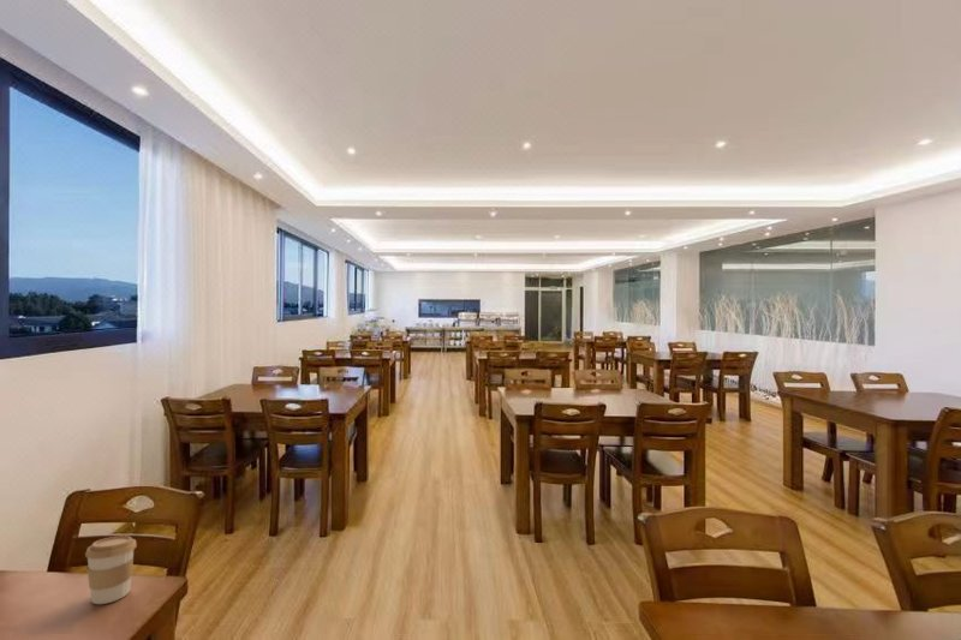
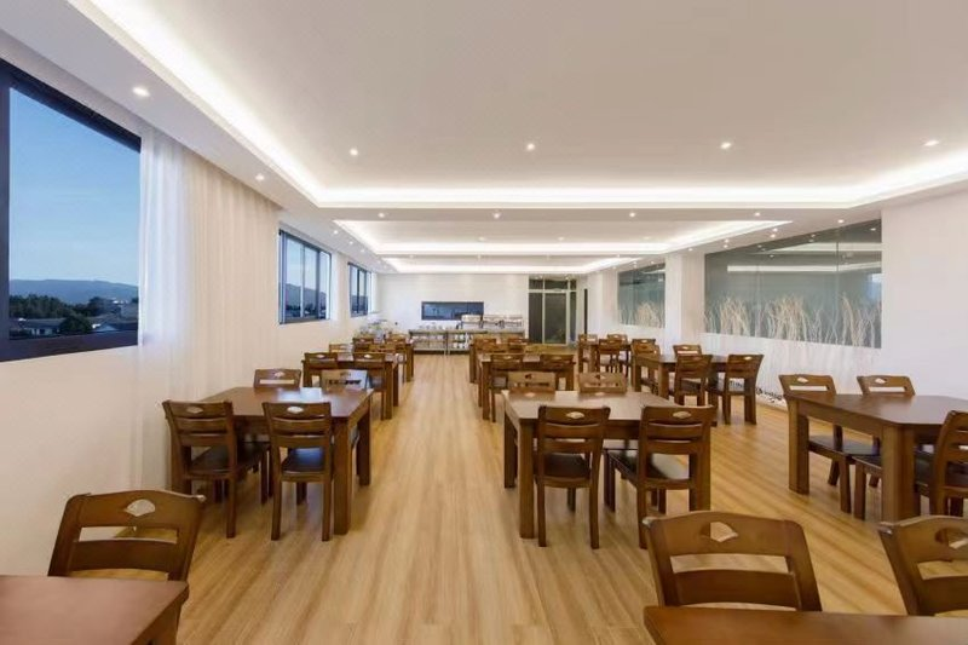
- coffee cup (111, 567)
